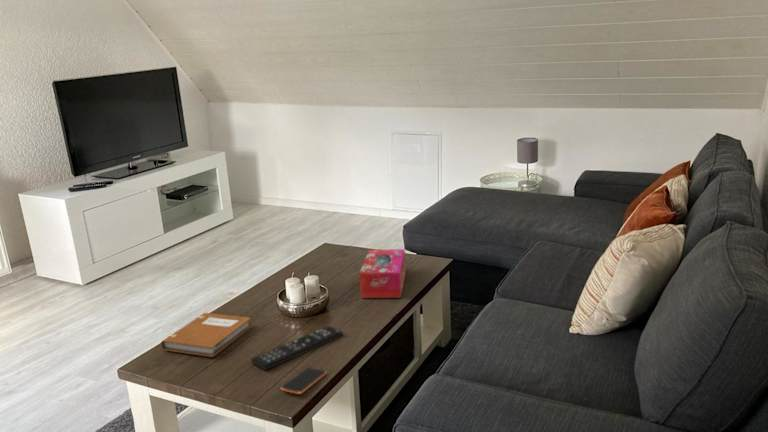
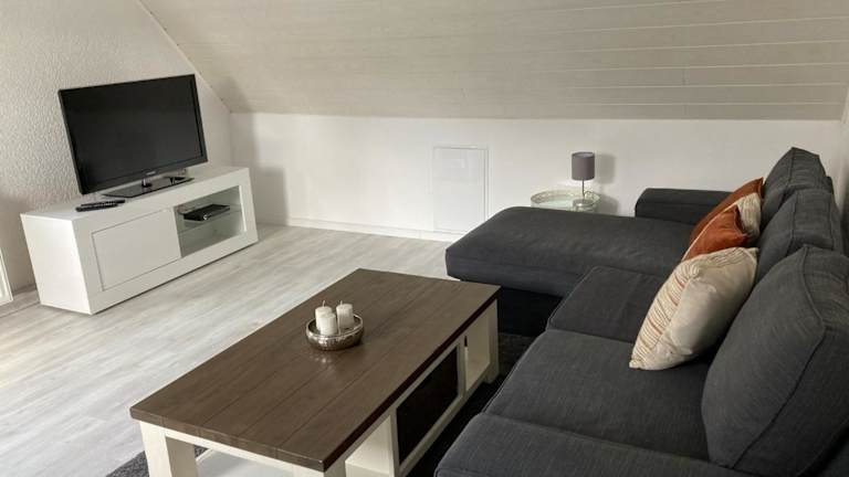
- remote control (299, 345)
- tissue box (383, 272)
- notebook (208, 332)
- smartphone (304, 380)
